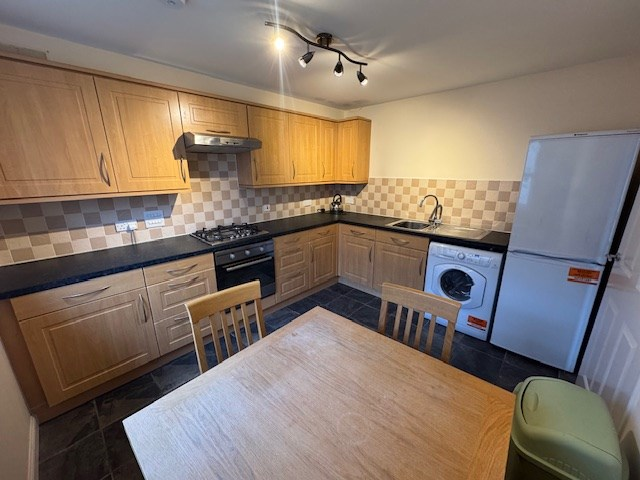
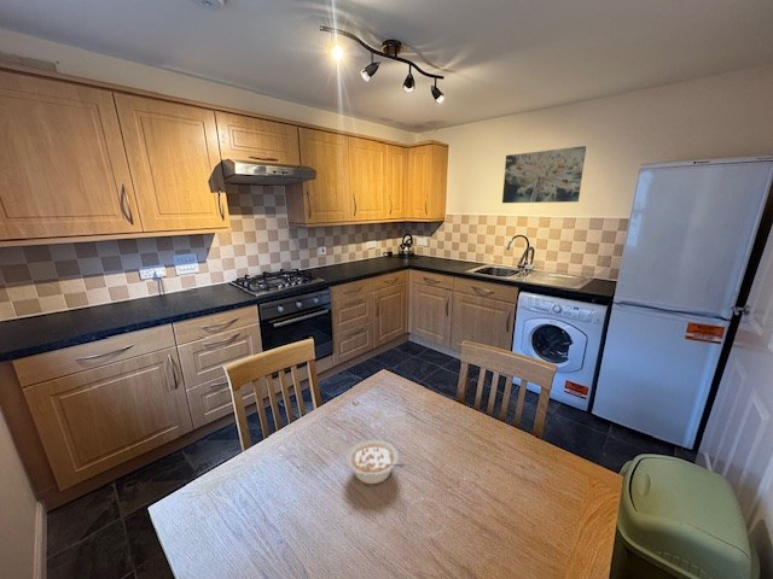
+ legume (374, 462)
+ wall art (540, 177)
